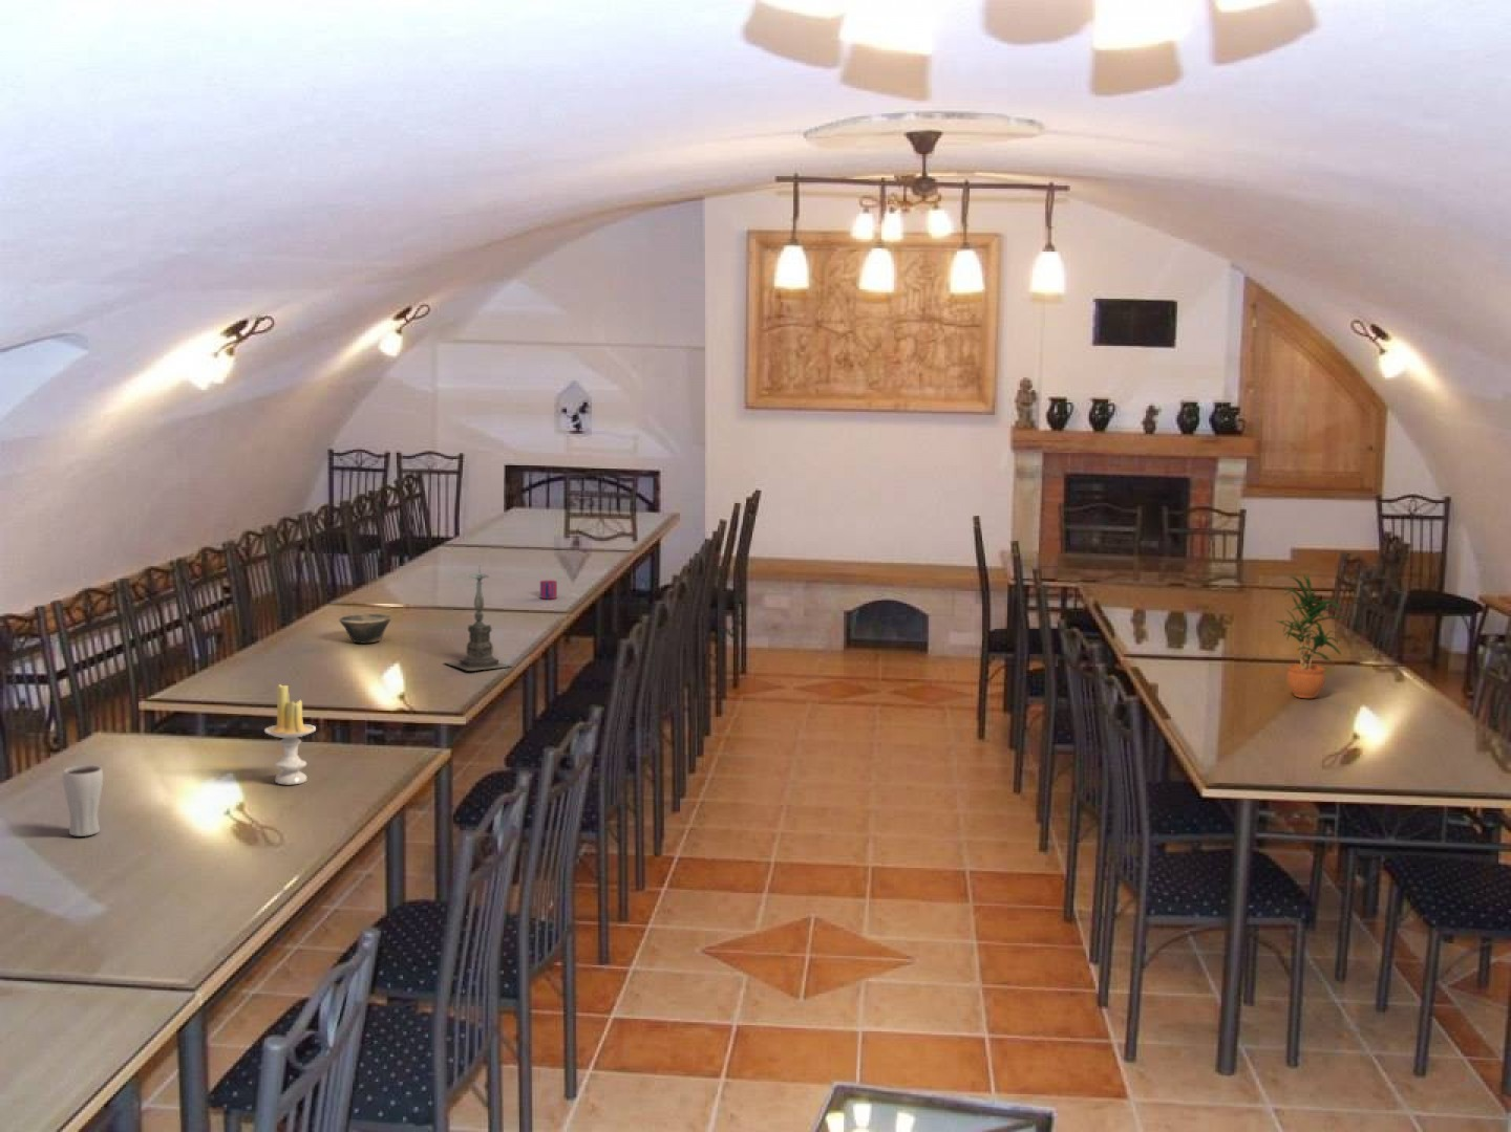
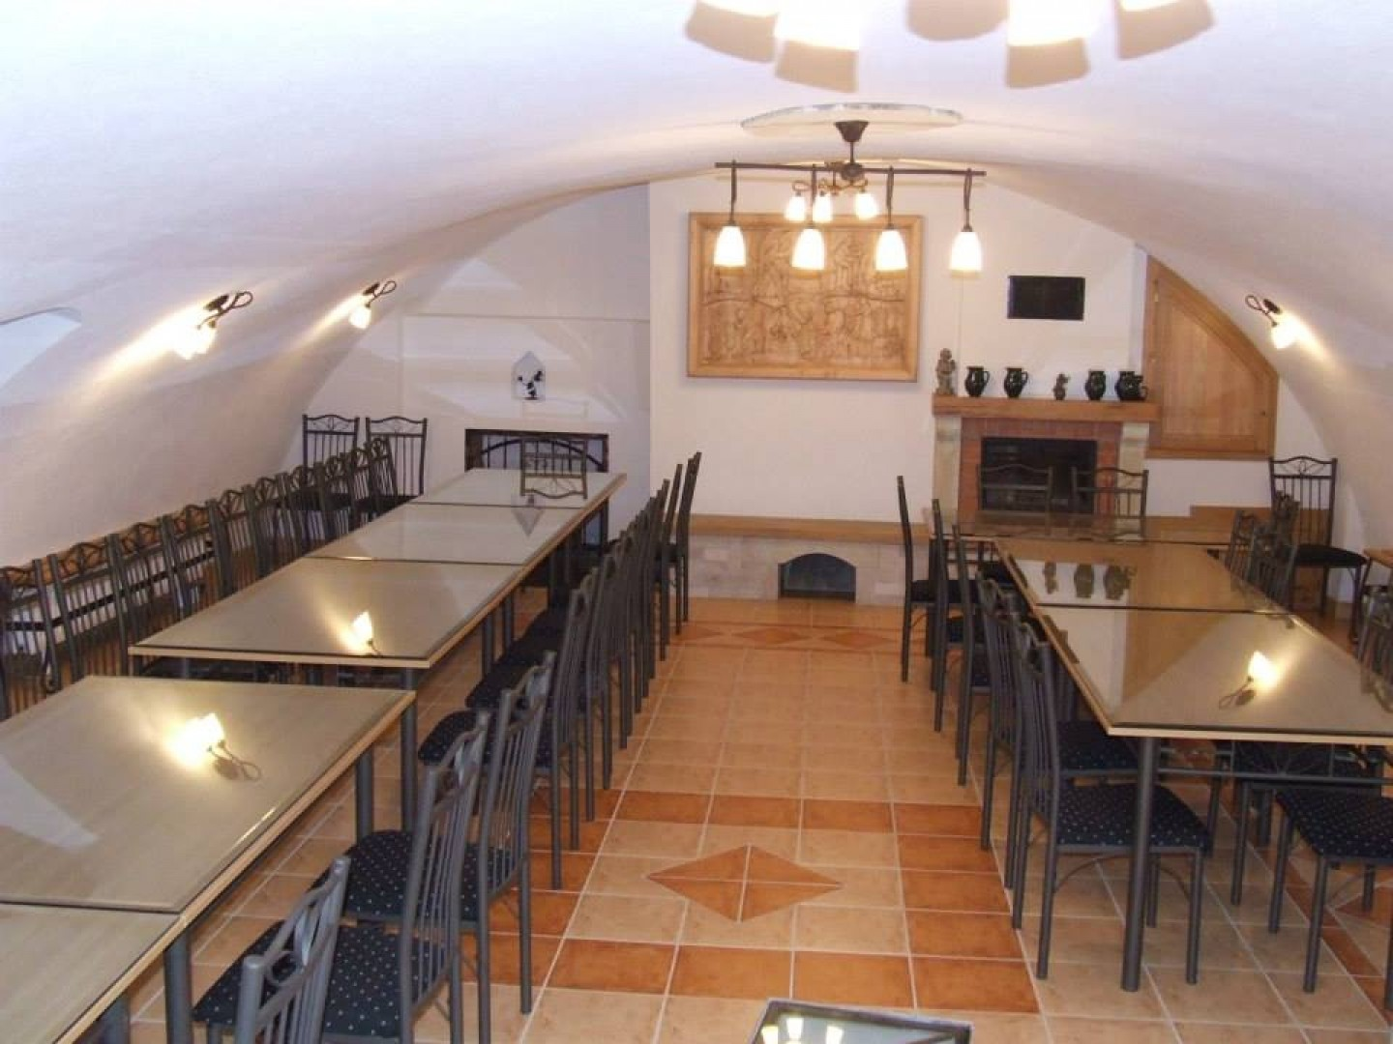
- bowl (365, 629)
- drinking glass (83, 800)
- candle holder (477, 612)
- candle (289, 732)
- potted plant (1311, 634)
- mug (547, 589)
